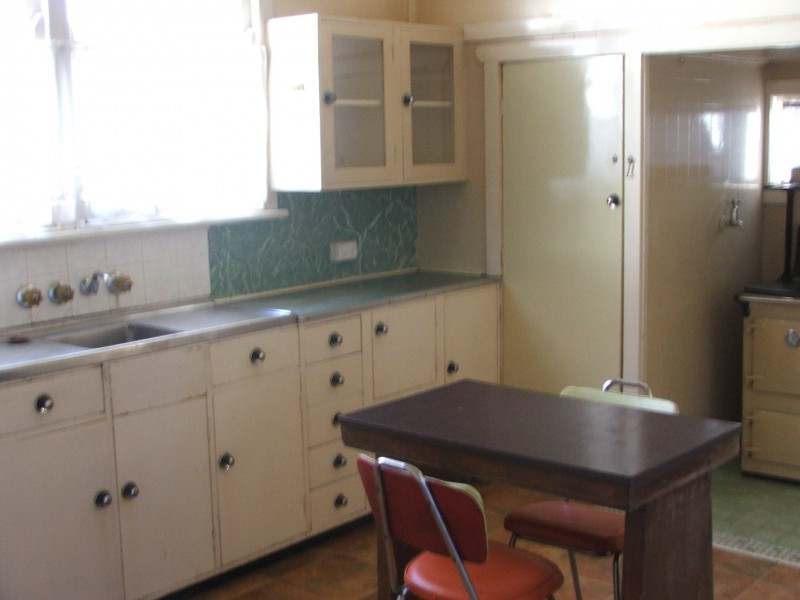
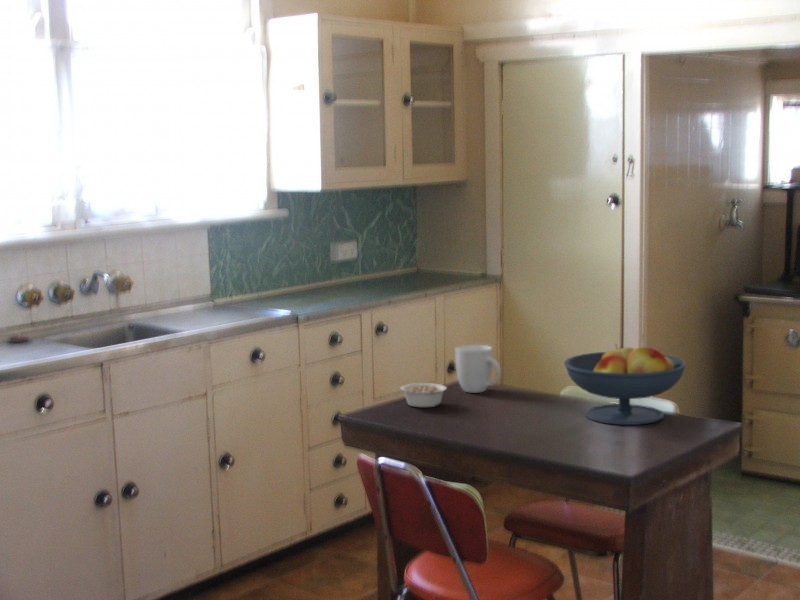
+ legume (425, 394)
+ mug (477, 369)
+ fruit bowl (624, 379)
